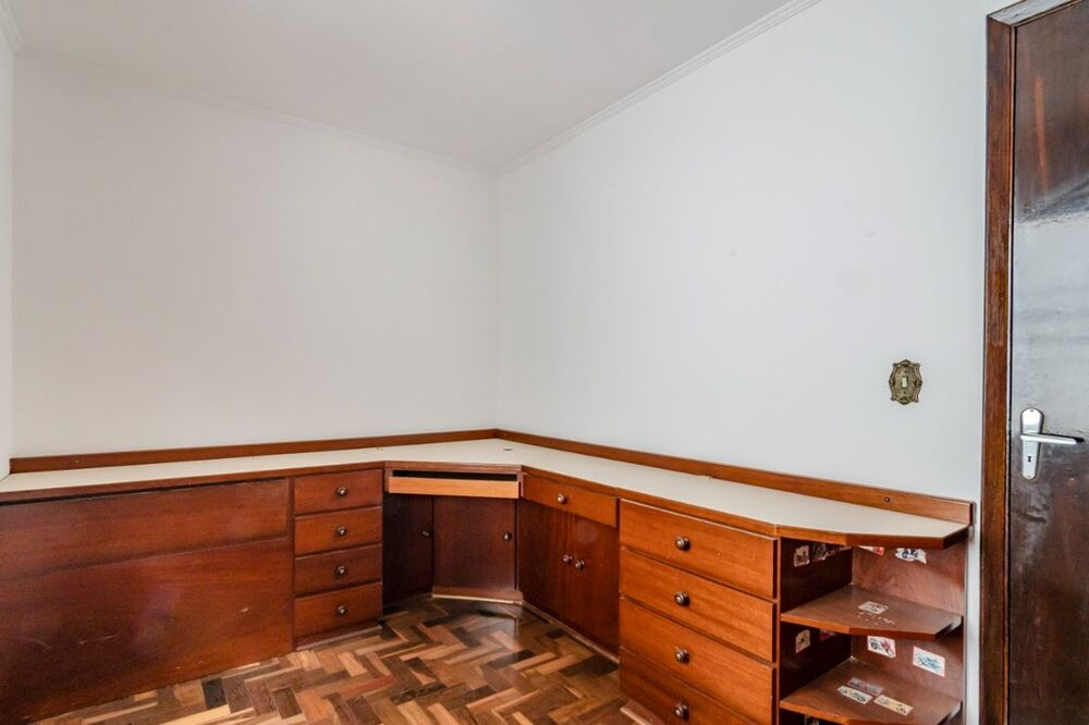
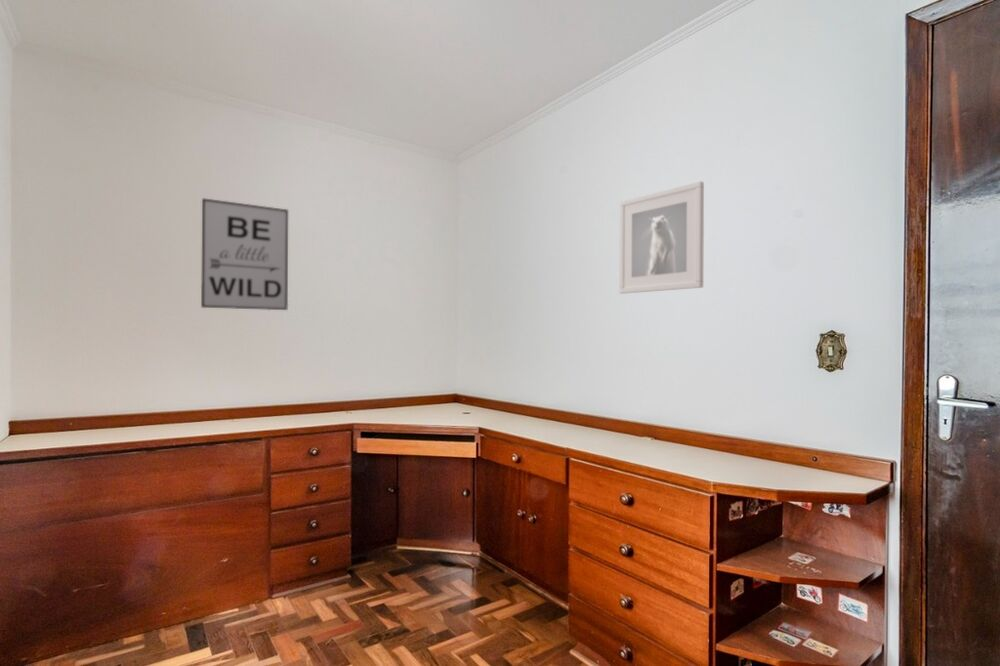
+ wall art (246, 256)
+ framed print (658, 241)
